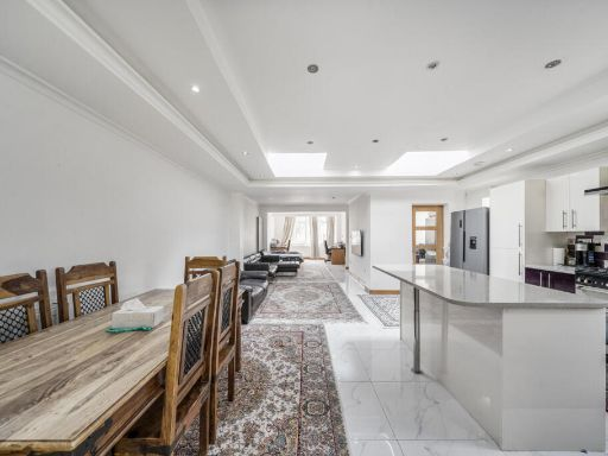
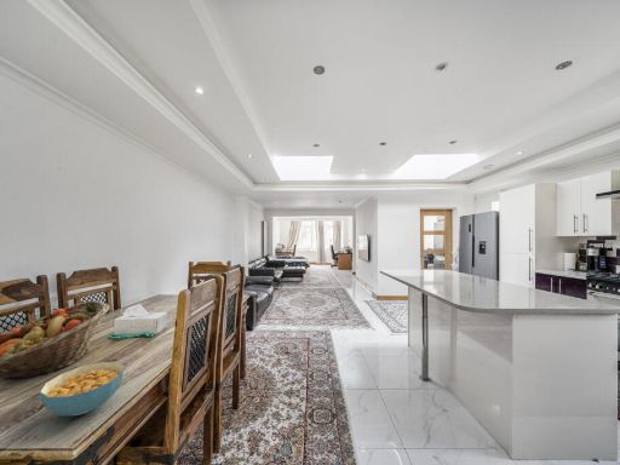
+ cereal bowl (85, 392)
+ fruit basket (51, 334)
